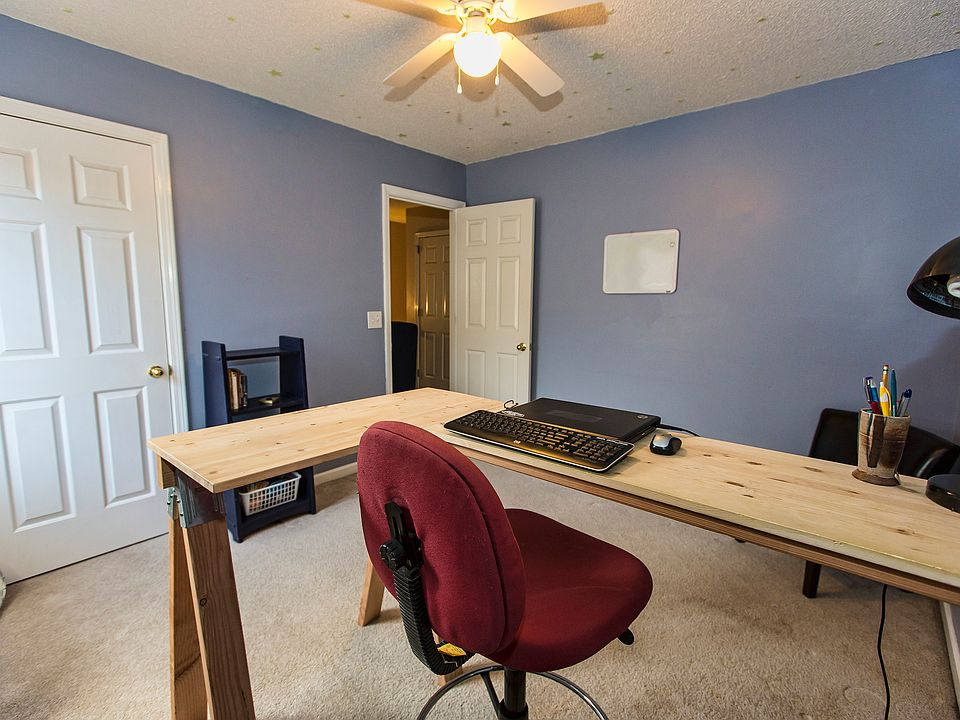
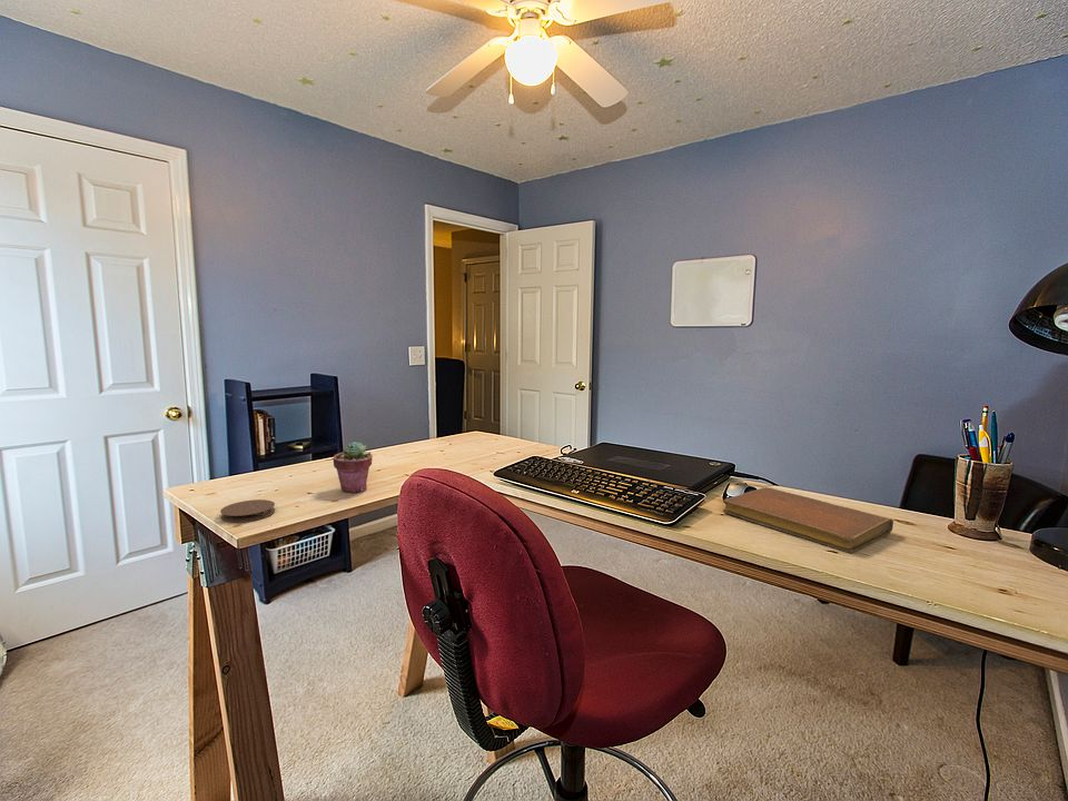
+ notebook (803, 514)
+ potted succulent (353, 465)
+ coaster (248, 510)
